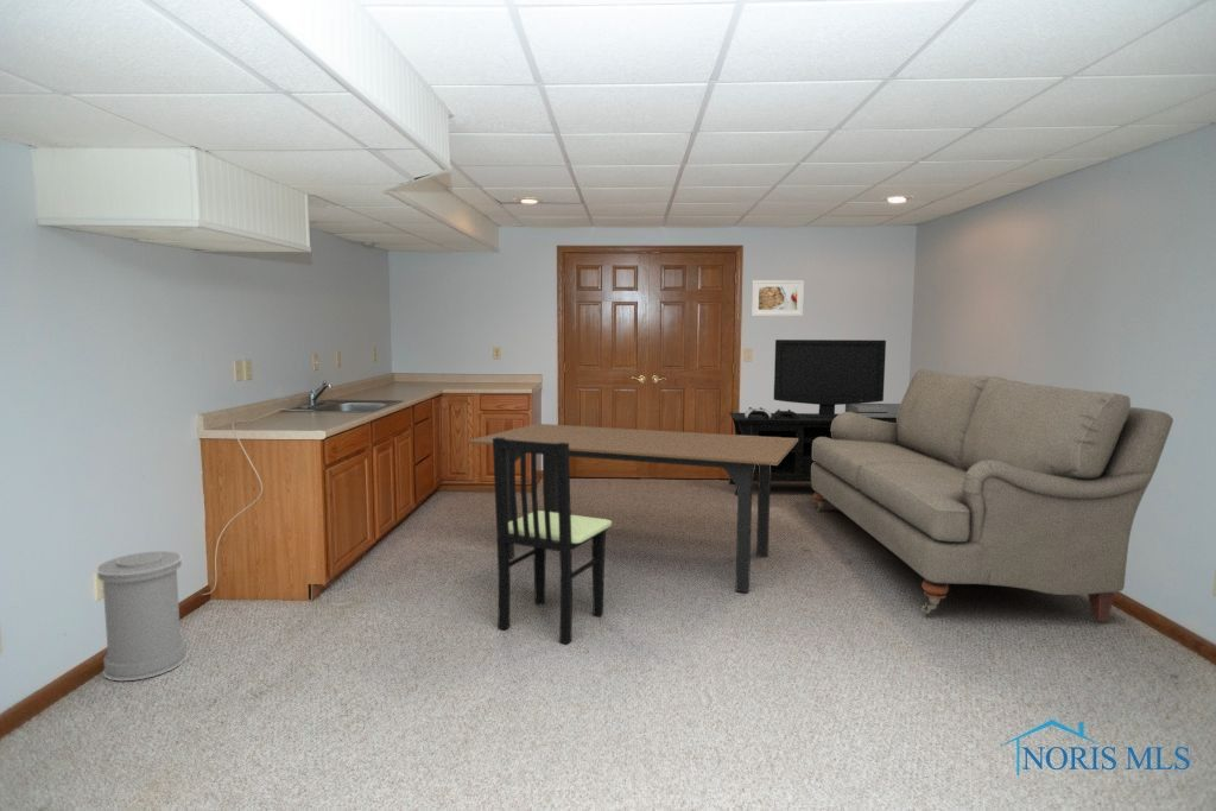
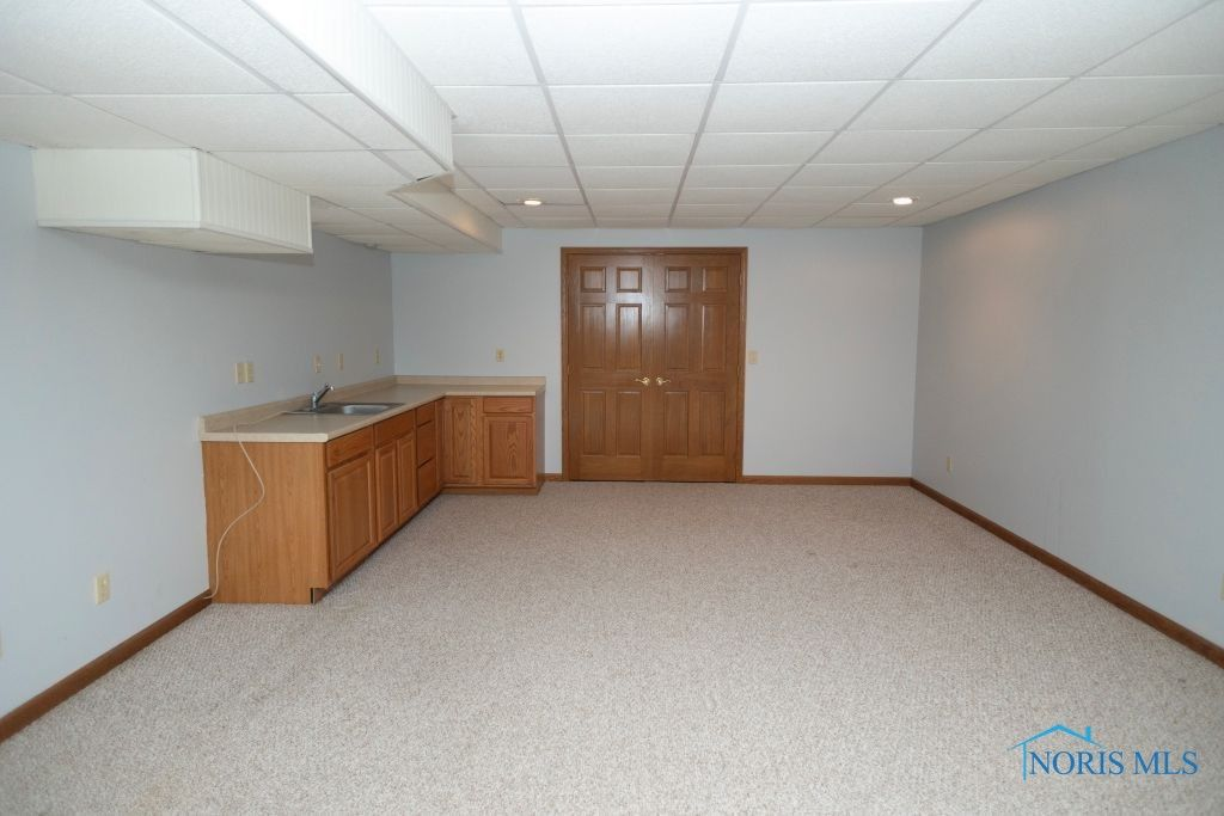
- sofa (943, 465)
- media console (822, 416)
- dining chair (552, 528)
- trash can (142, 612)
- dining table (635, 461)
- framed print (777, 298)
